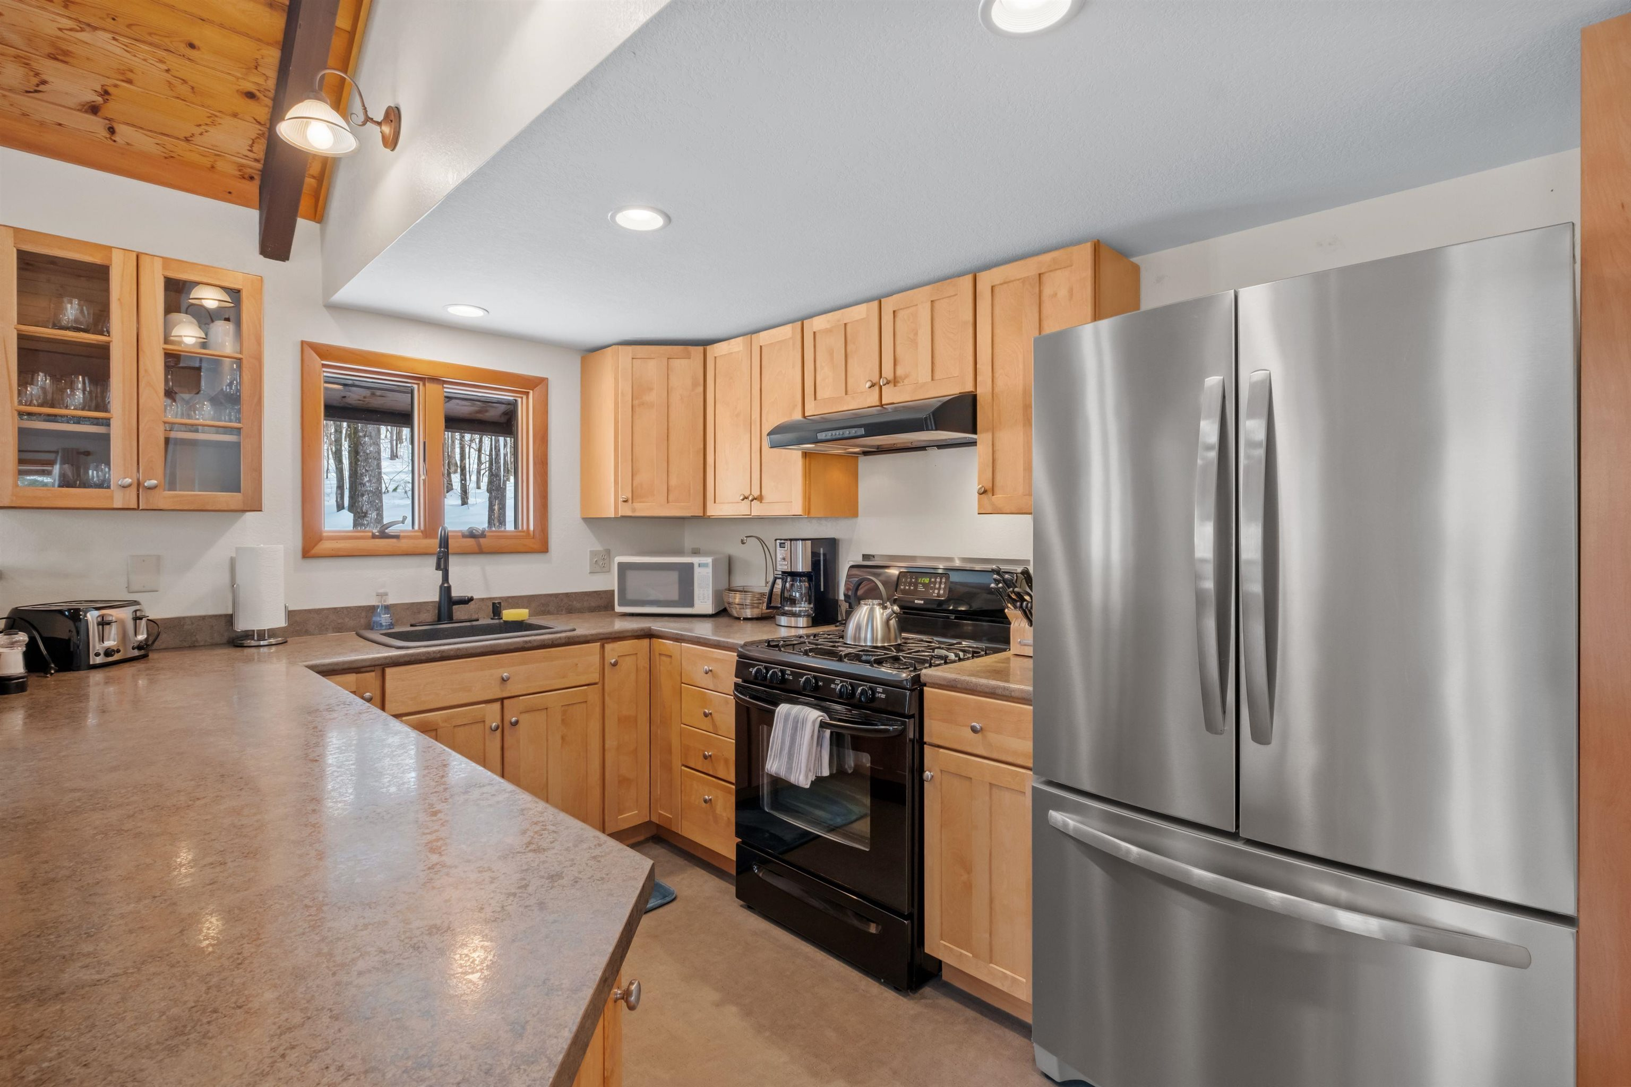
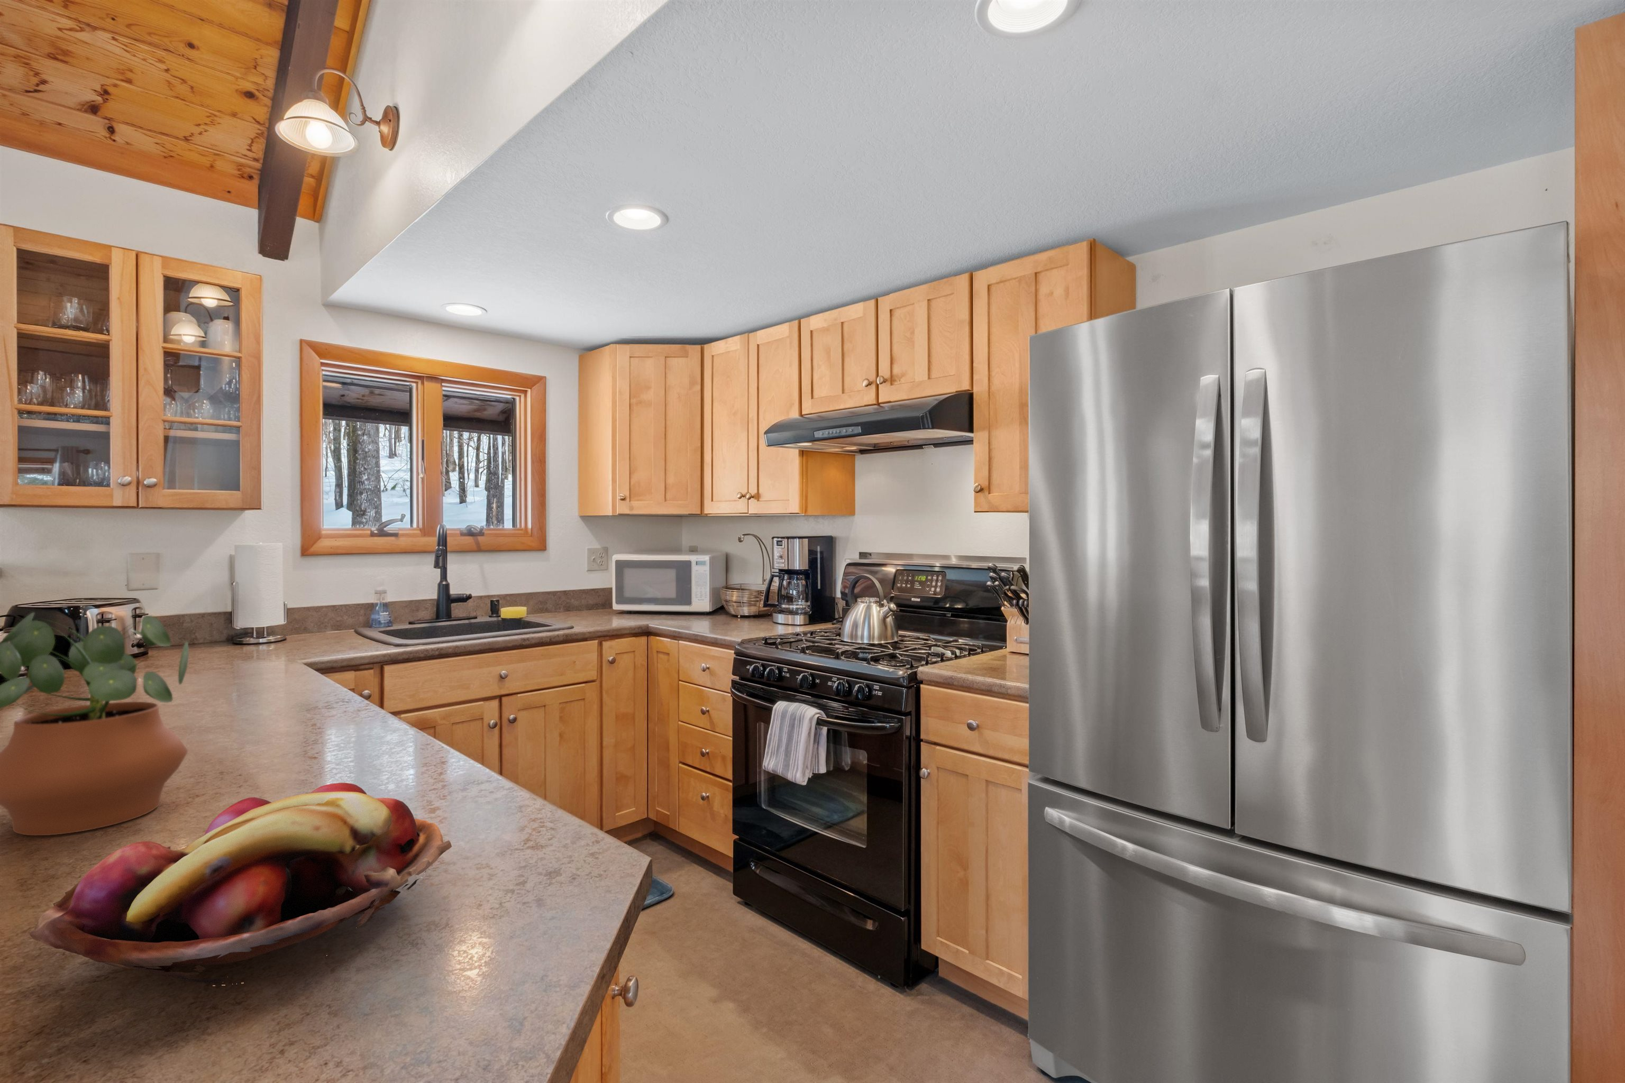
+ potted plant (94, 716)
+ fruit basket (272, 863)
